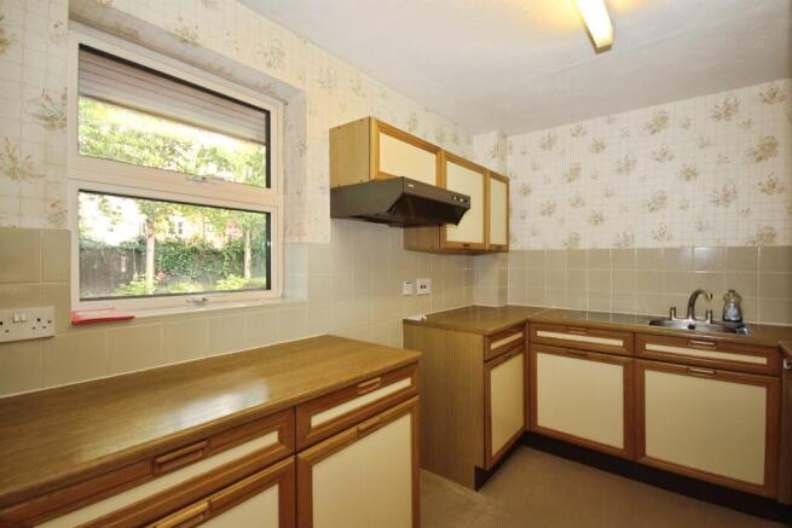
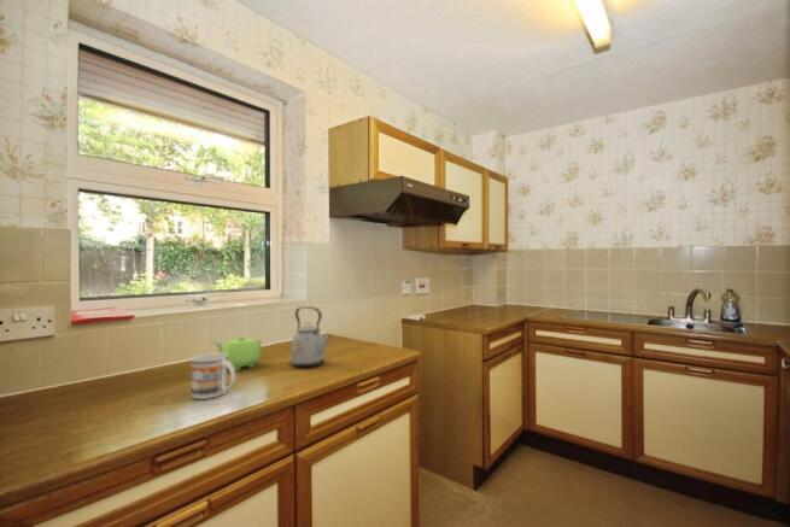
+ mug (211, 375)
+ teapot (238, 352)
+ kettle (312, 335)
